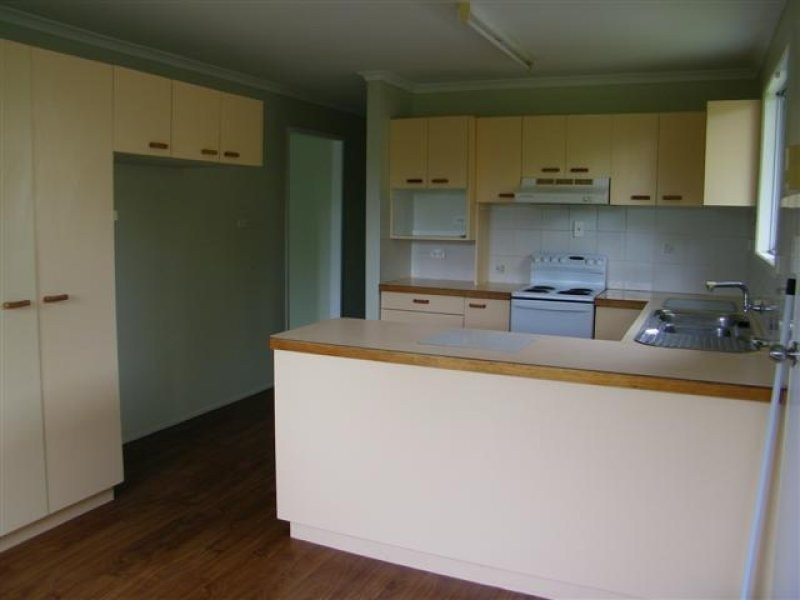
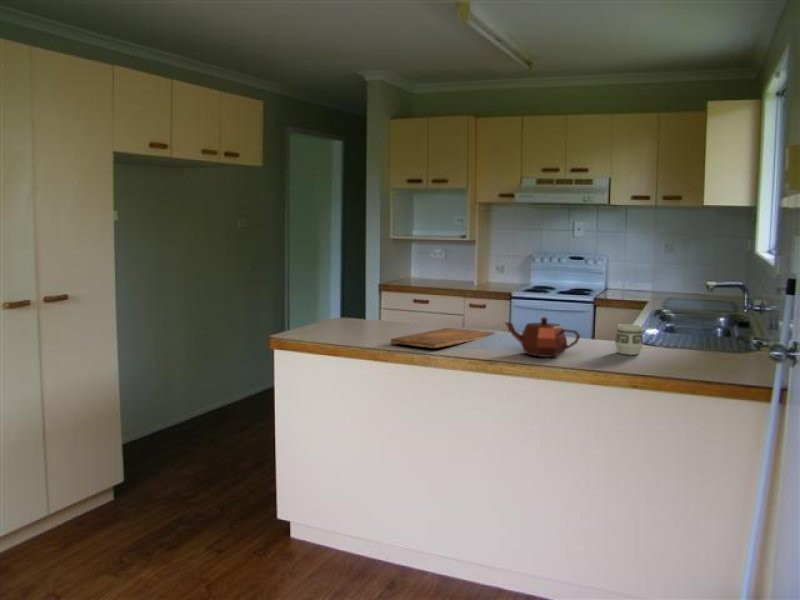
+ cup (629, 339)
+ cutting board (443, 337)
+ teapot (541, 335)
